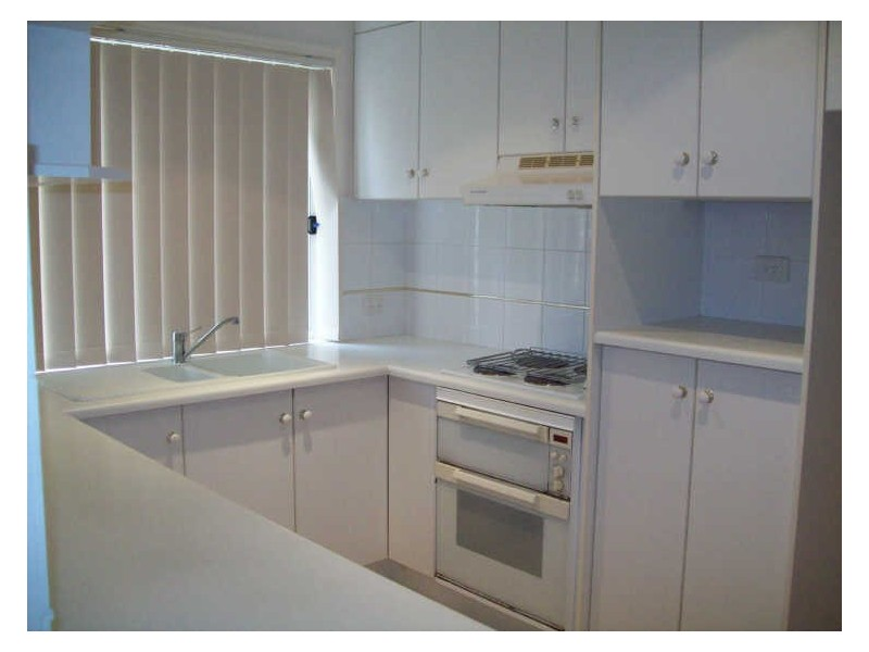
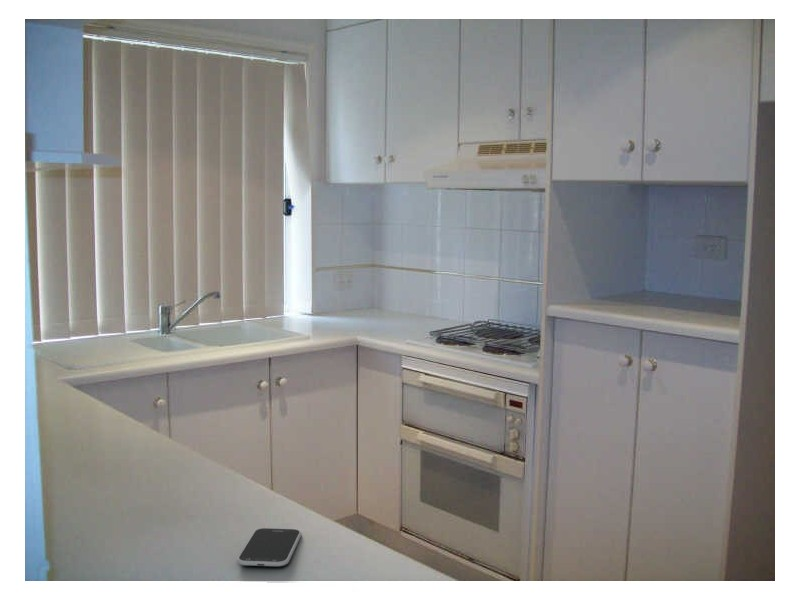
+ smartphone (270, 546)
